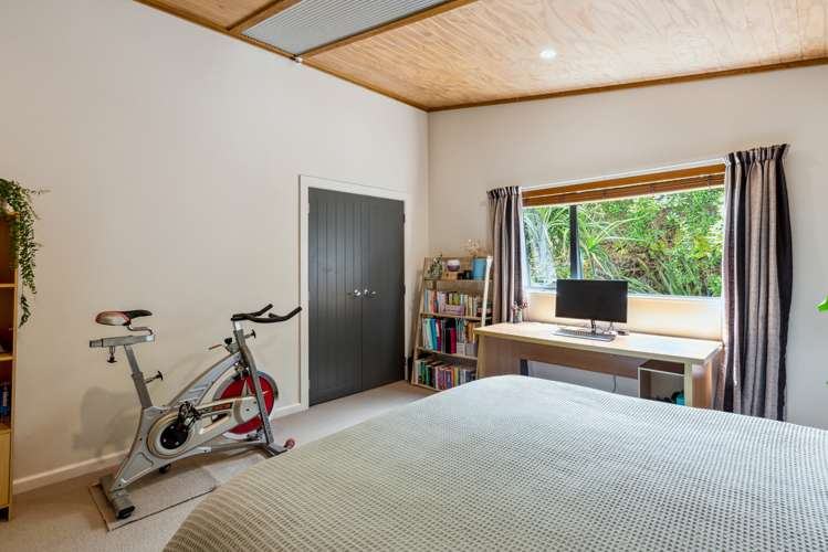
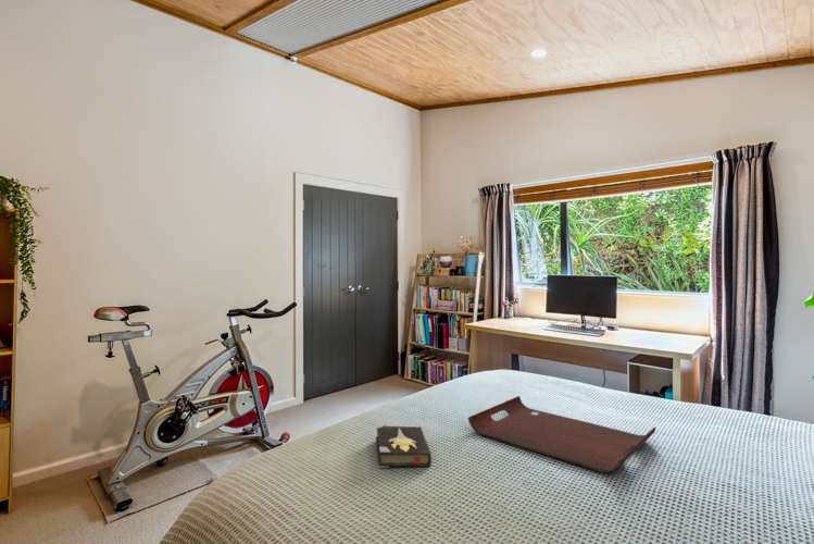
+ hardback book (401, 444)
+ serving tray (559, 429)
